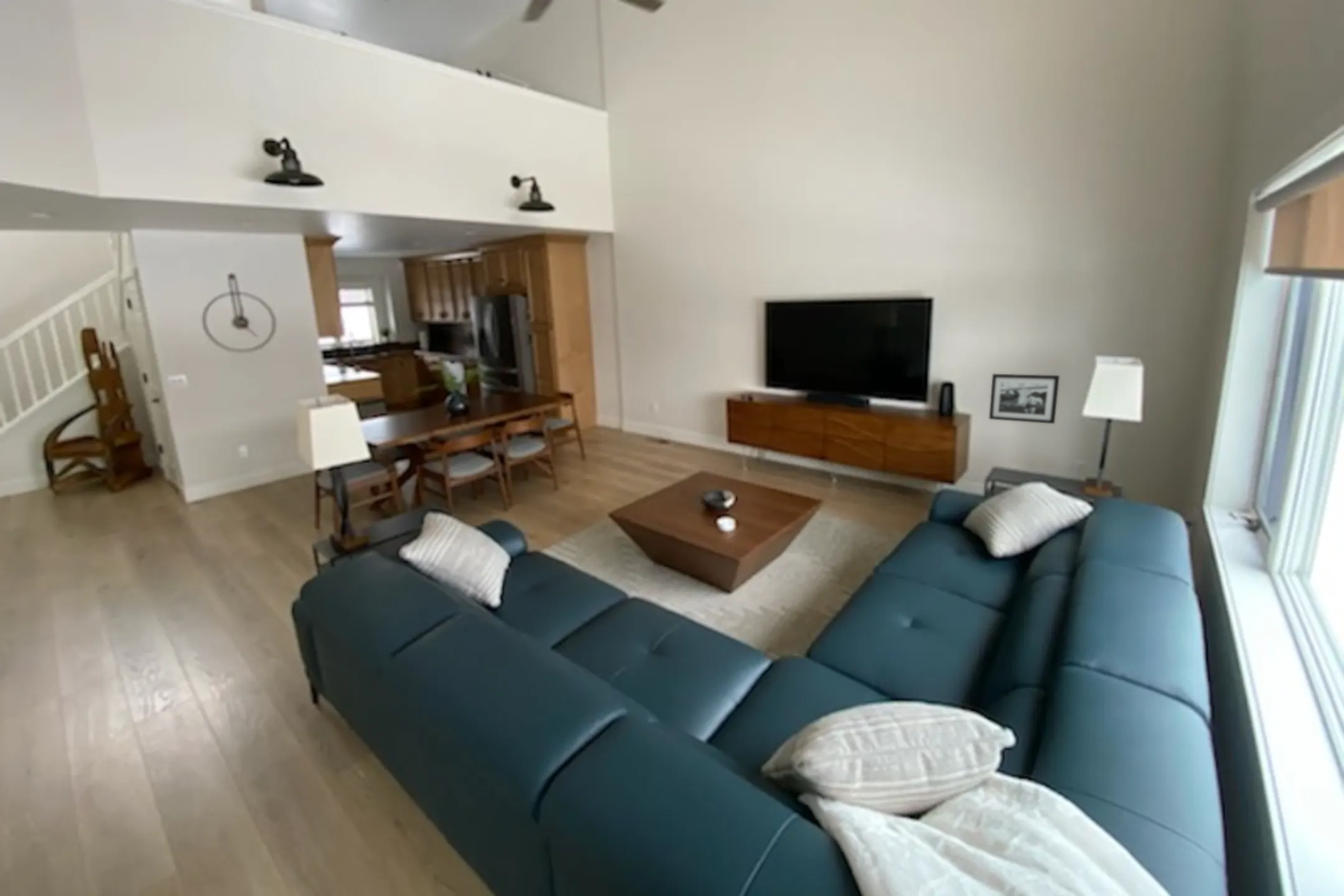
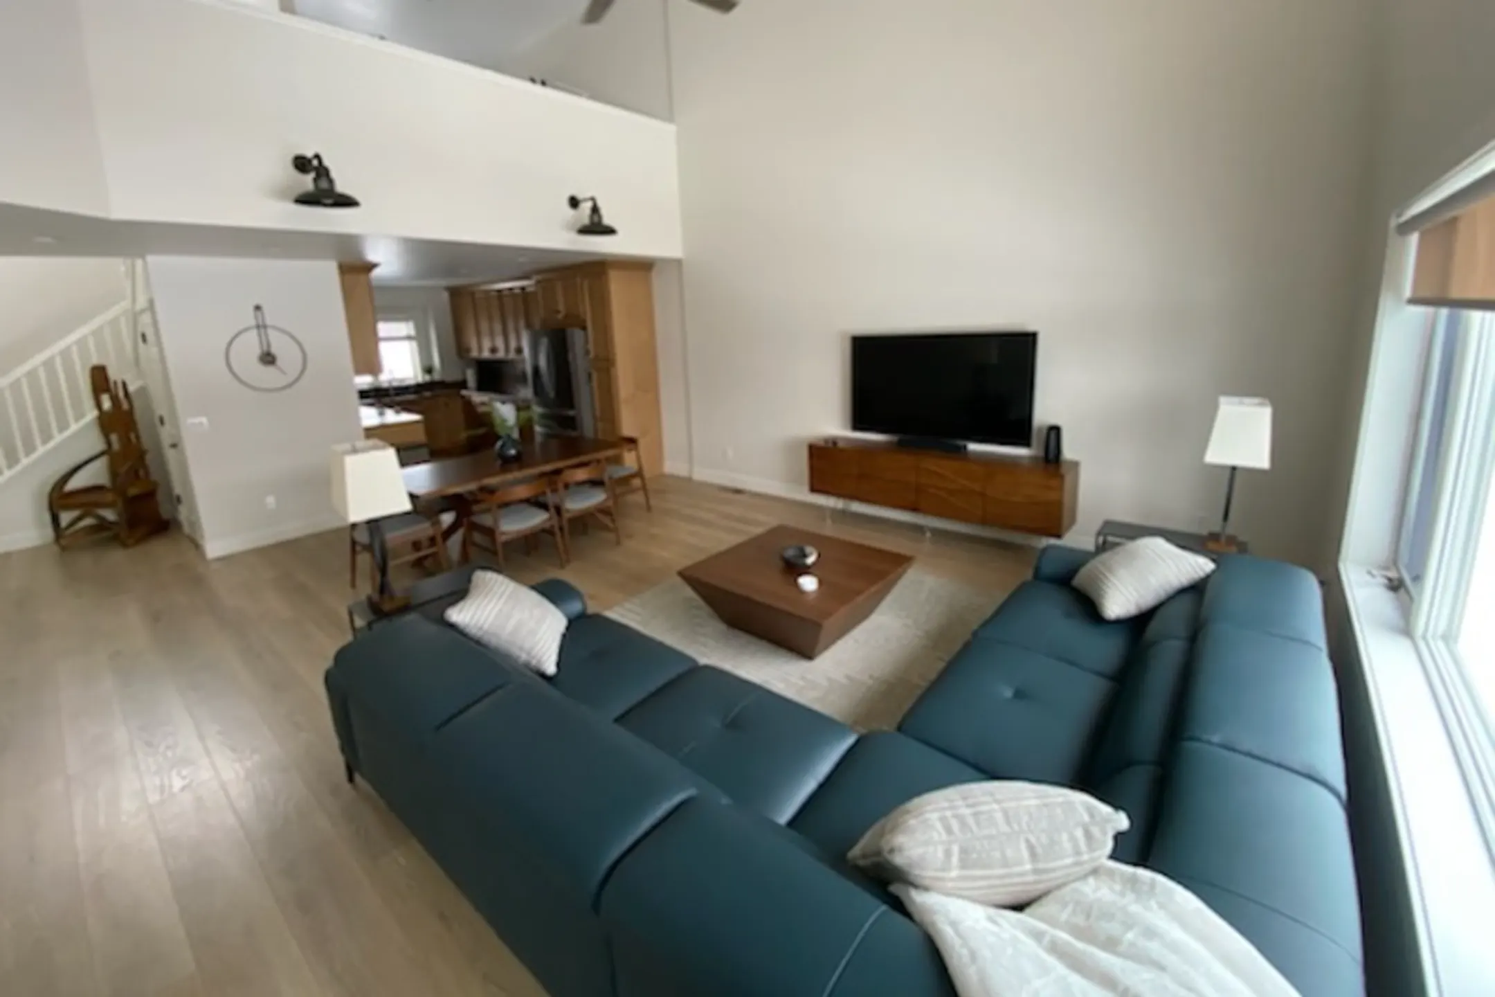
- picture frame (1022, 398)
